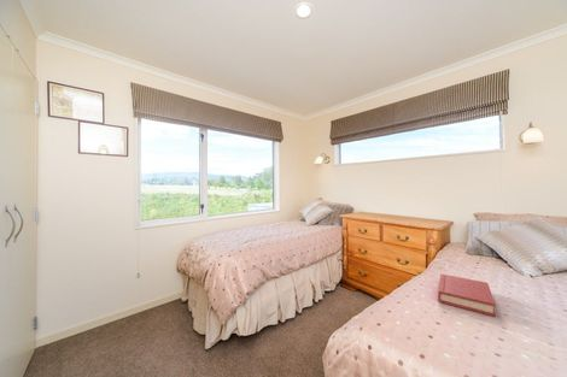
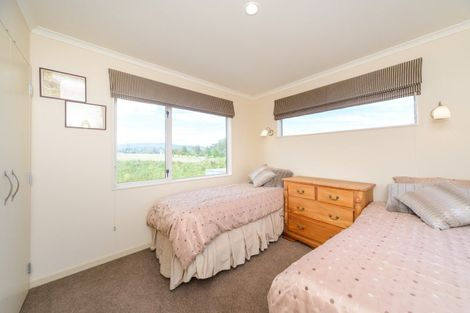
- hardback book (463, 291)
